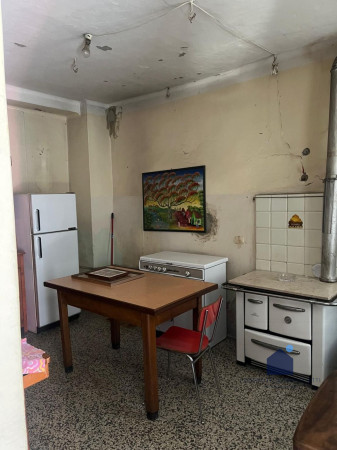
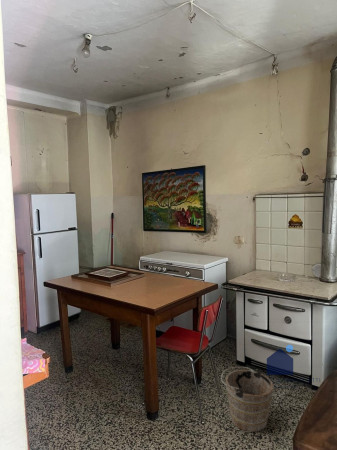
+ bucket (246, 398)
